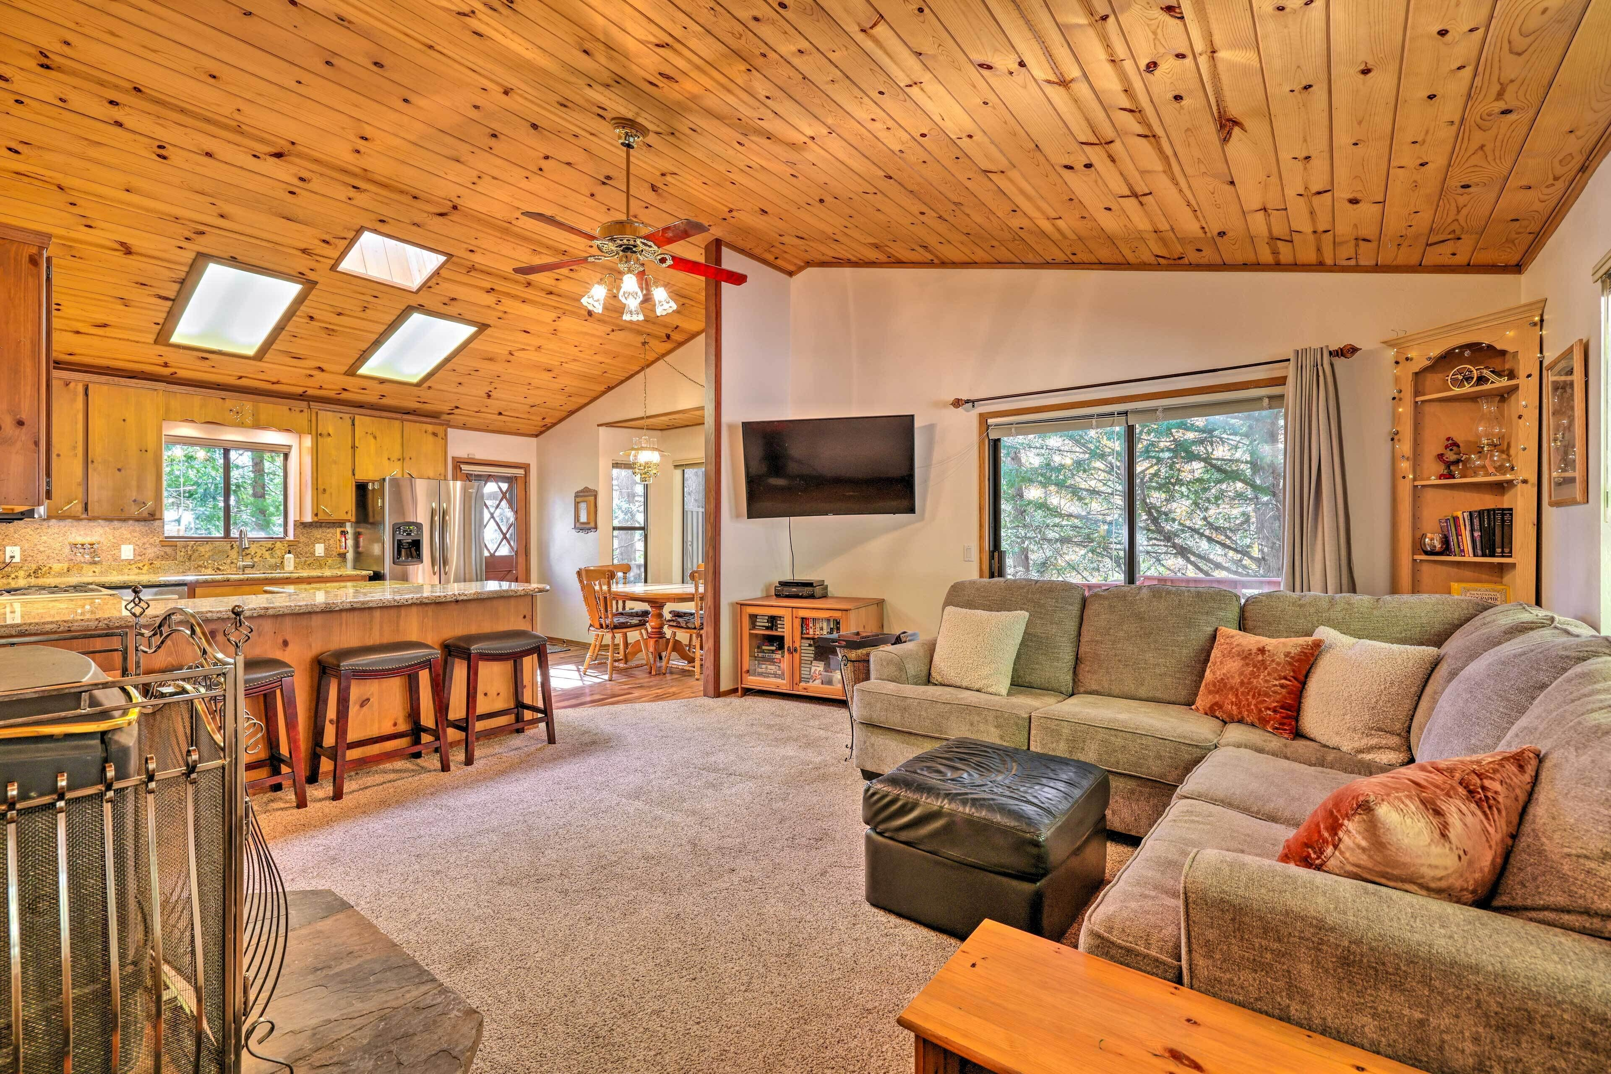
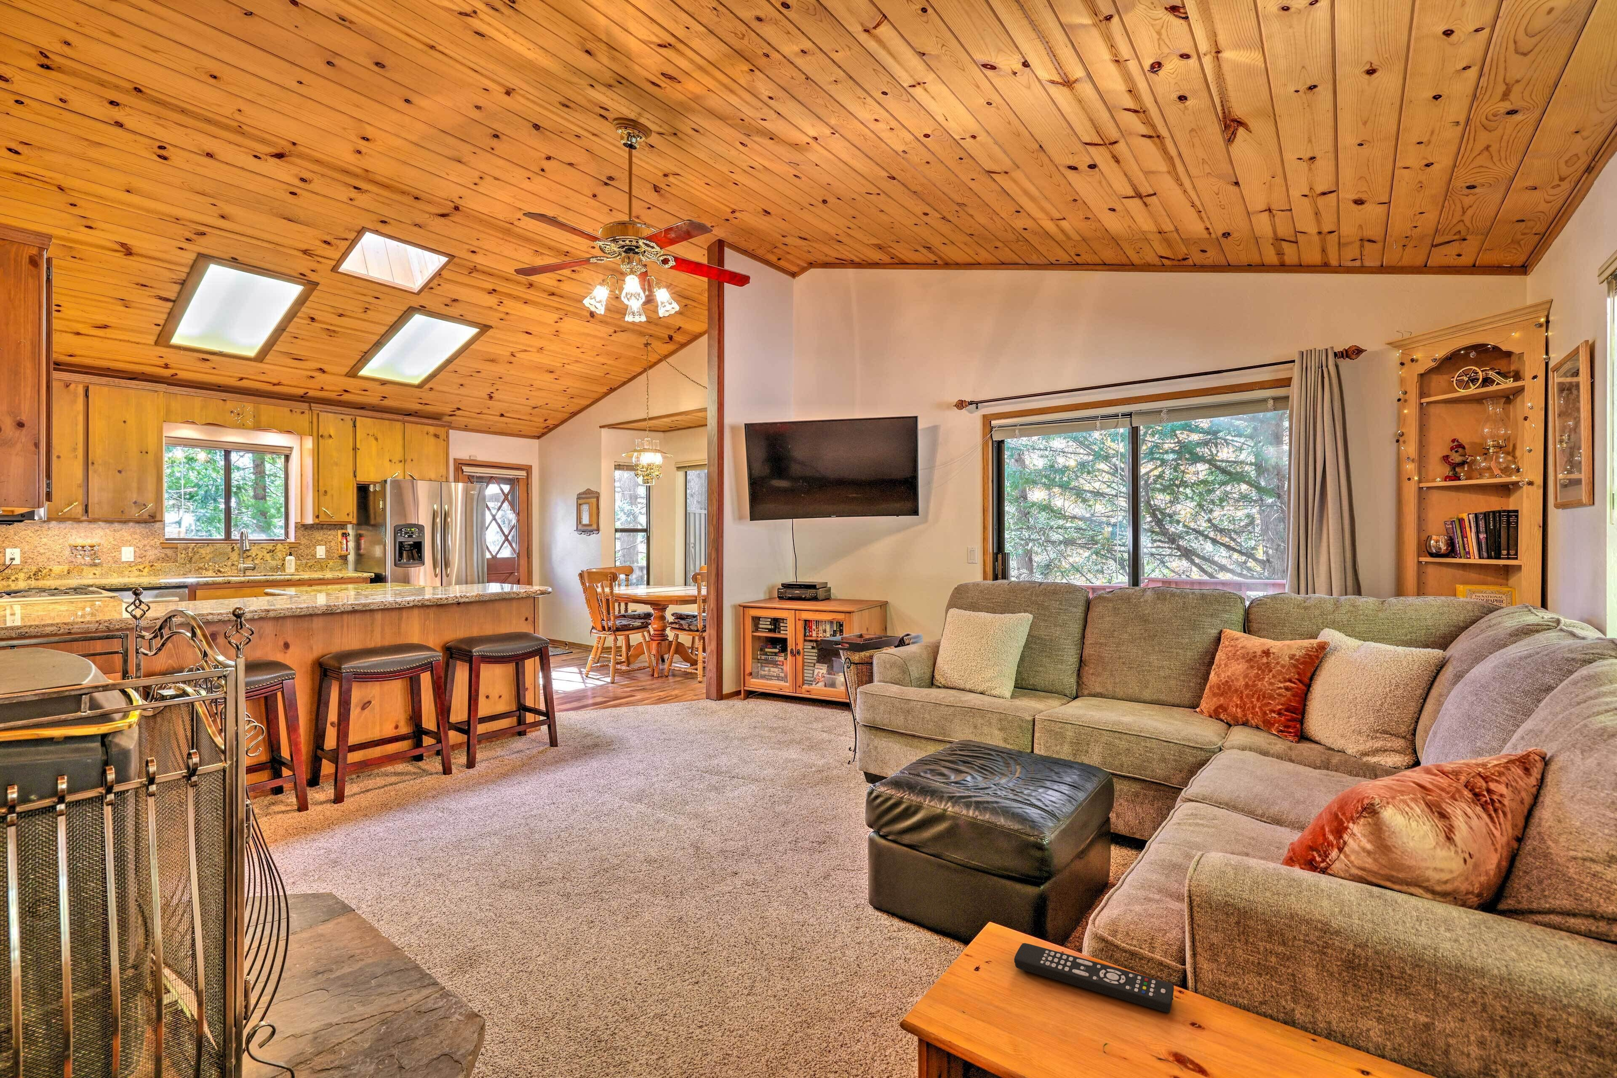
+ remote control (1091, 977)
